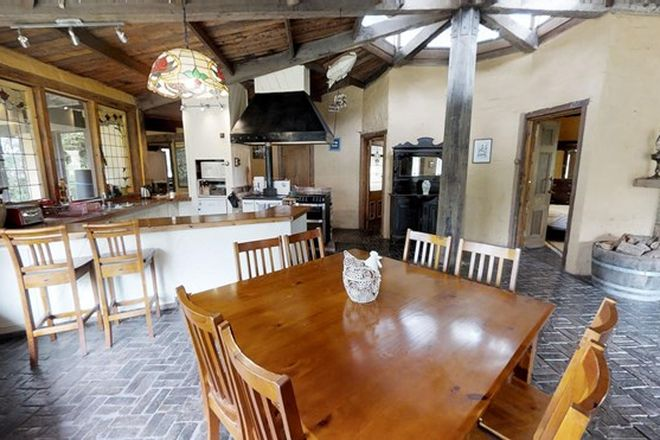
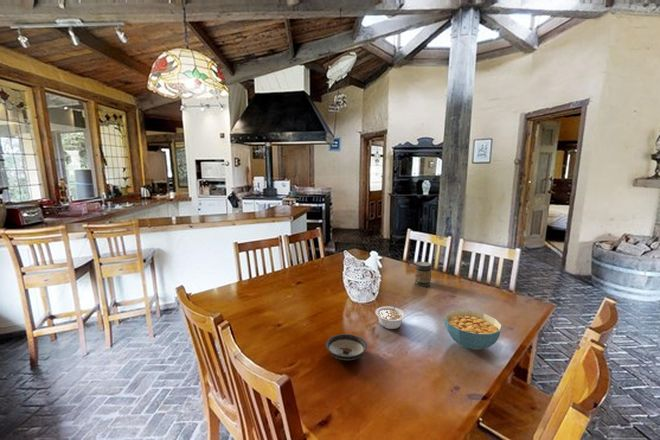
+ cereal bowl (471, 333)
+ saucer (346, 349)
+ jar (422, 274)
+ legume (389, 316)
